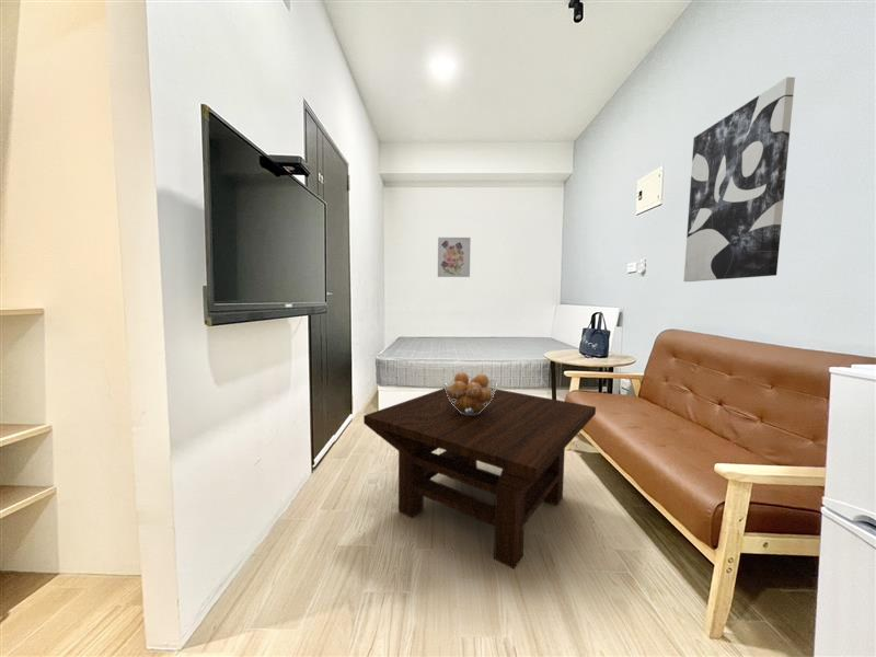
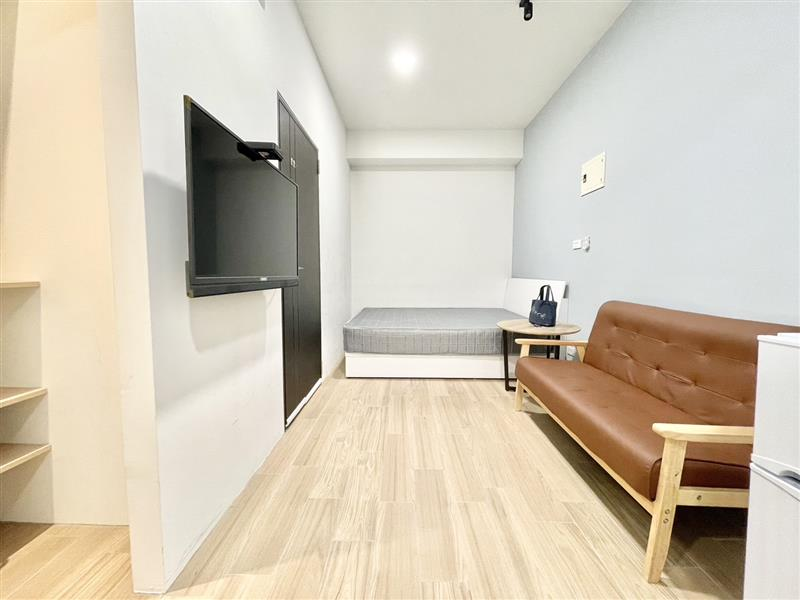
- coffee table (484, 458)
- wall art (453, 257)
- wall art (729, 197)
- fruit basket (470, 392)
